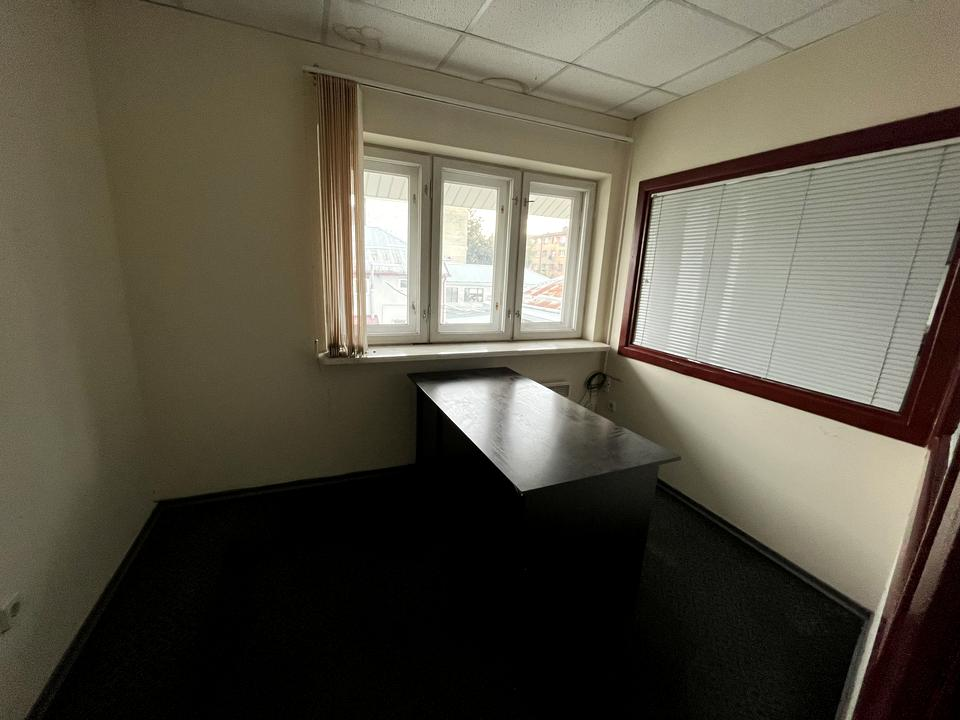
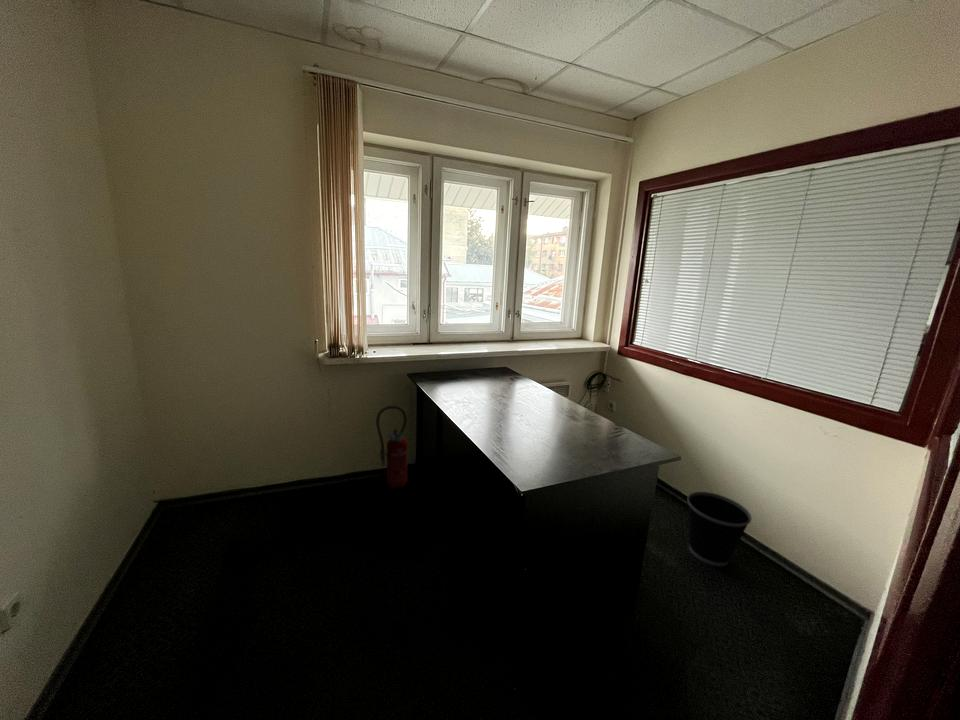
+ fire extinguisher (391, 446)
+ wastebasket (713, 530)
